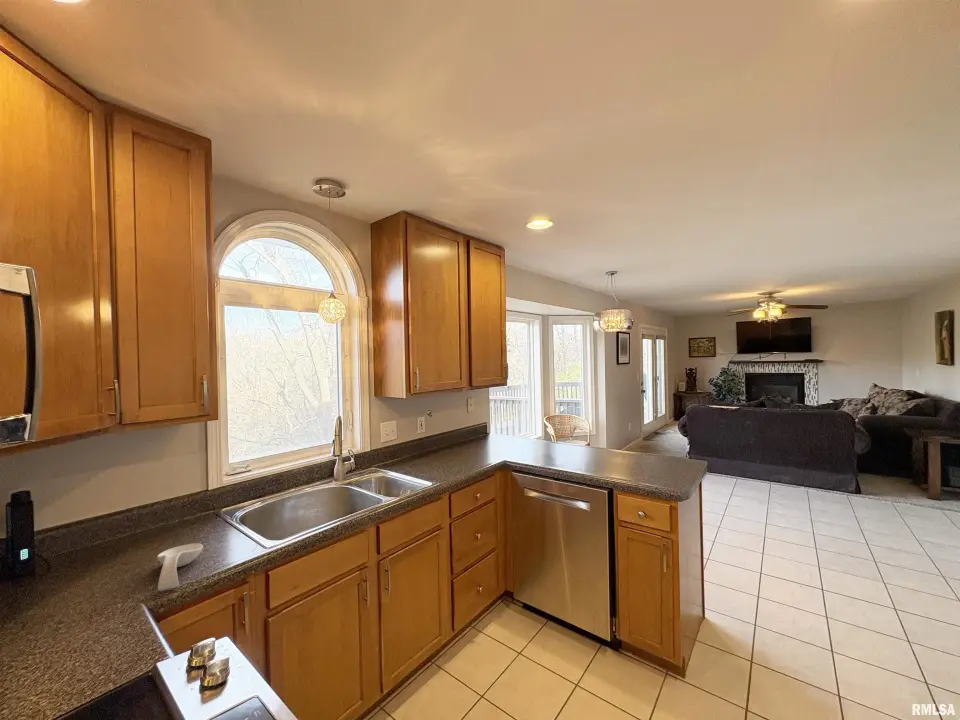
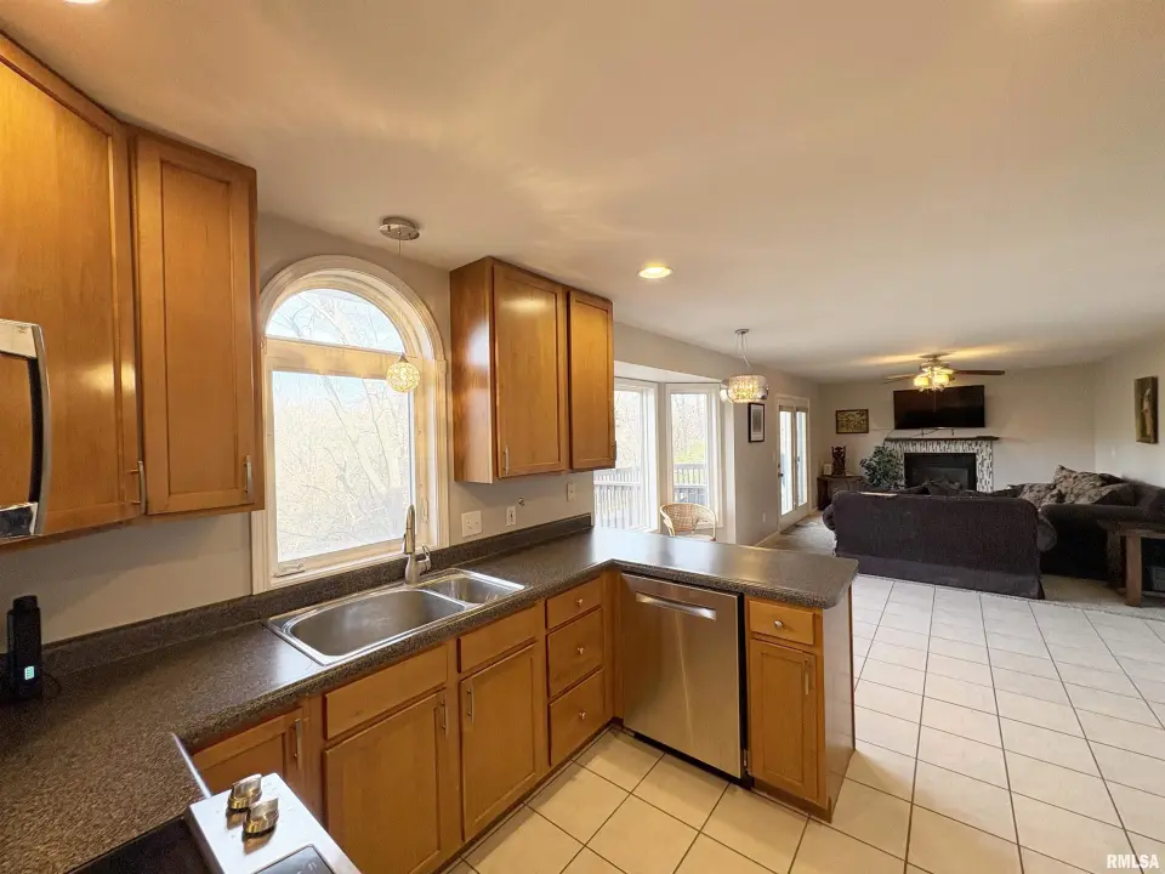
- spoon rest (177, 559)
